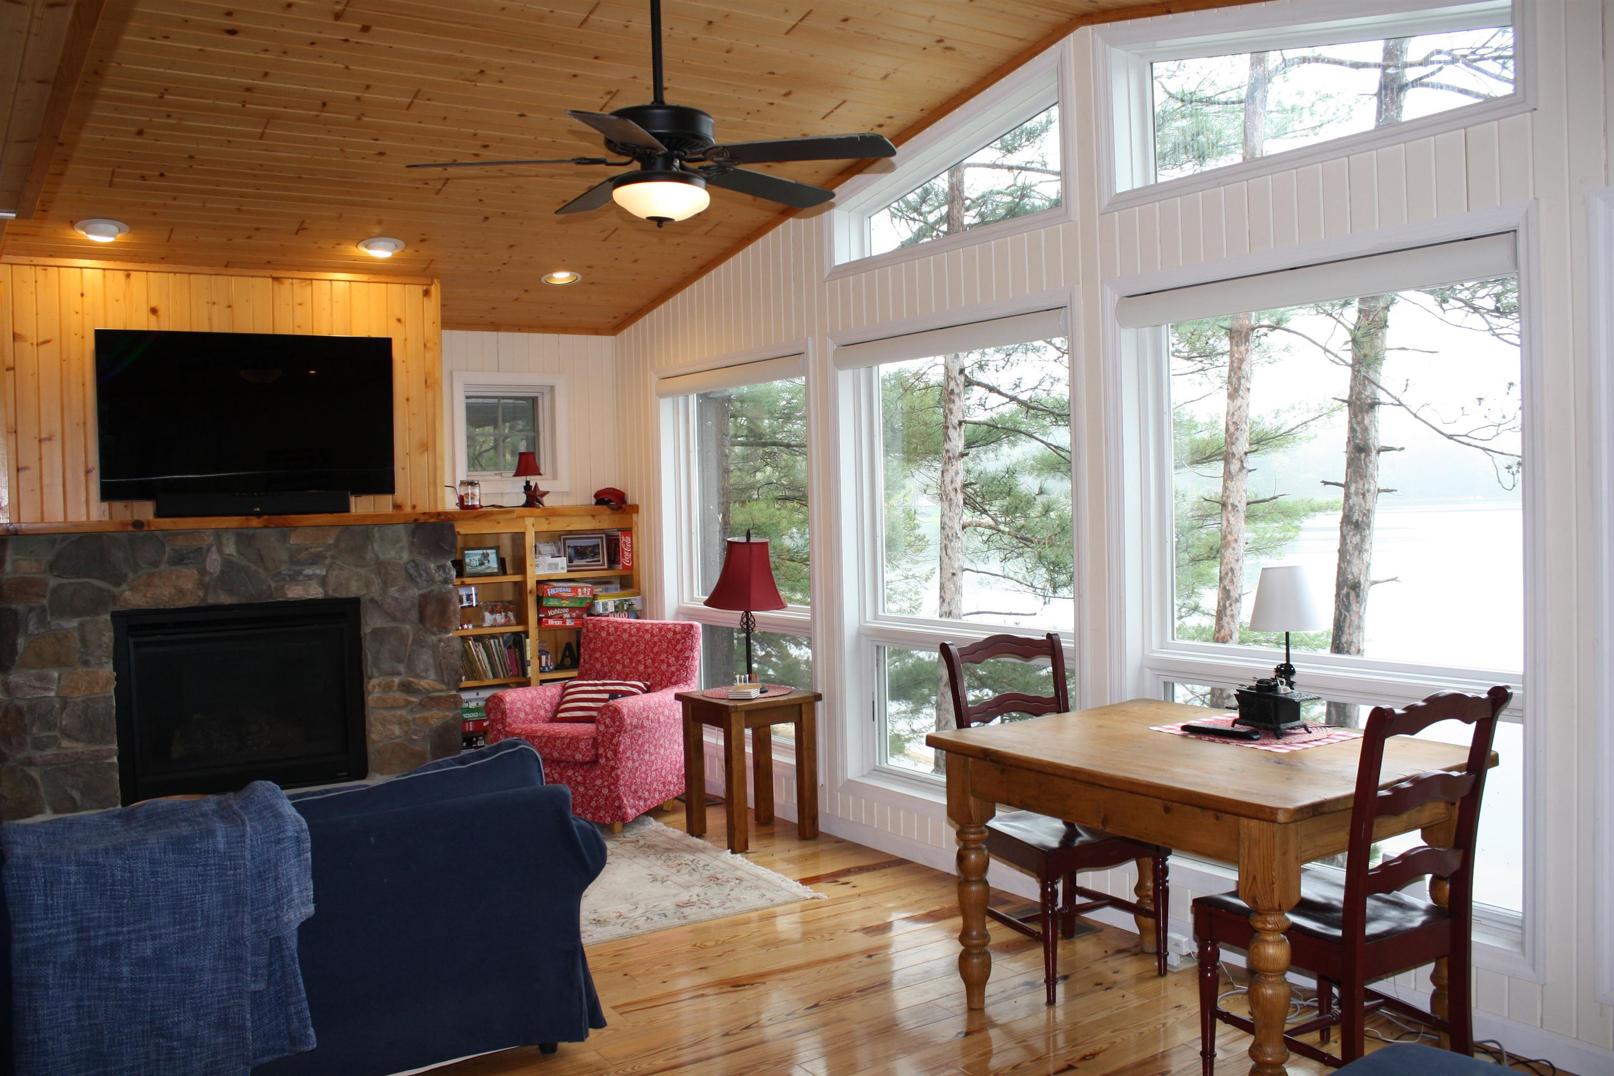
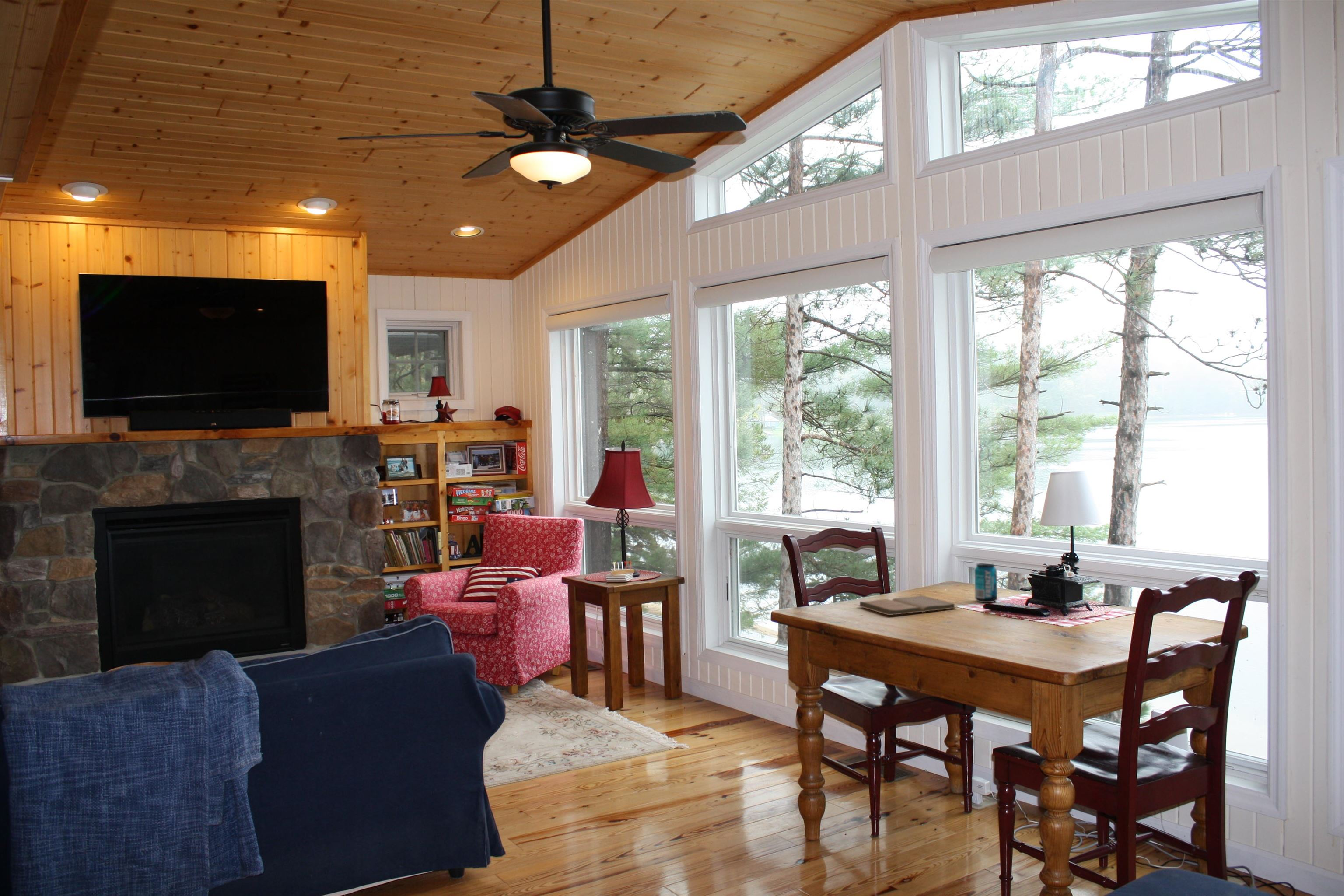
+ beverage can (986, 583)
+ book (906, 605)
